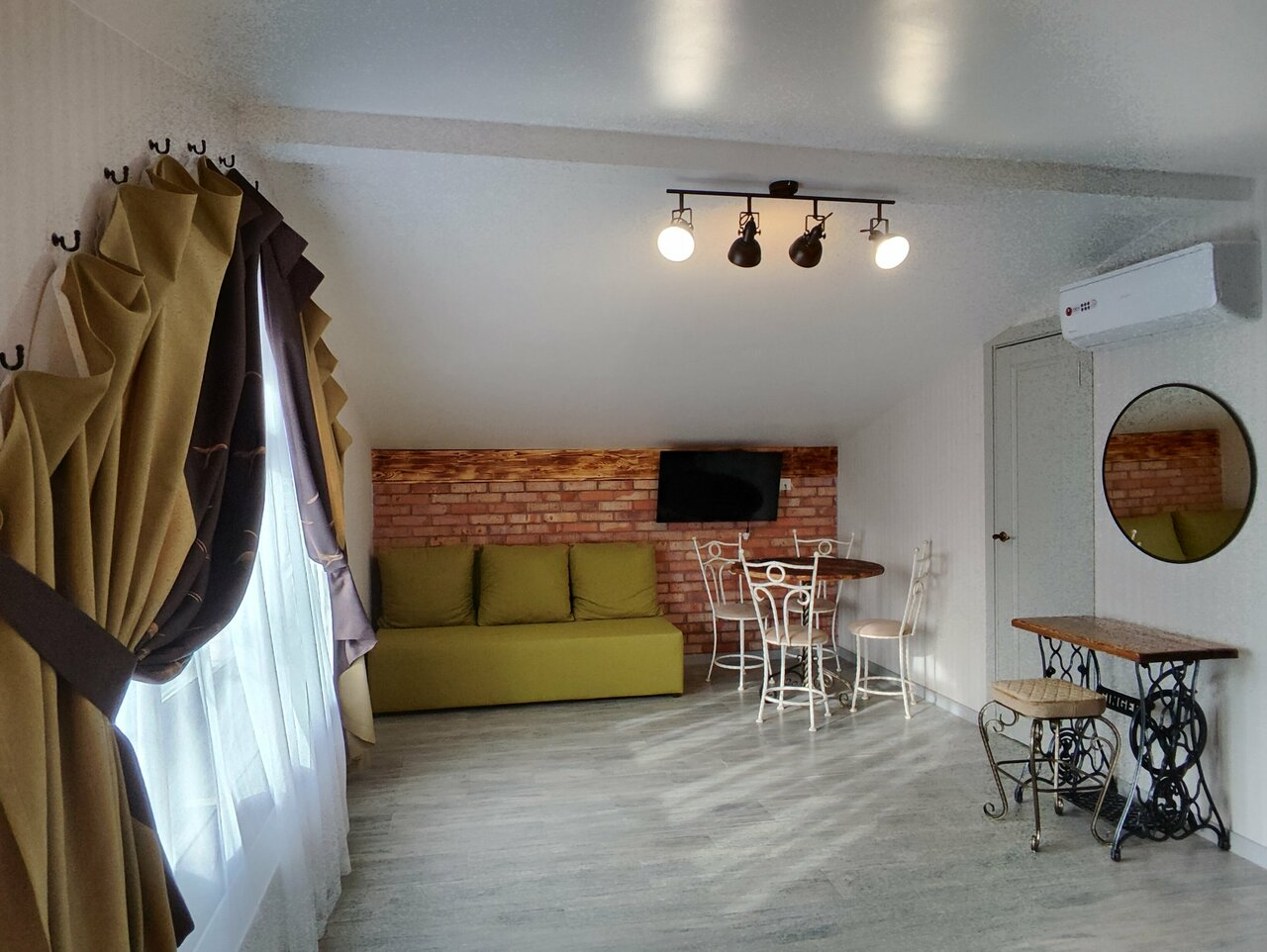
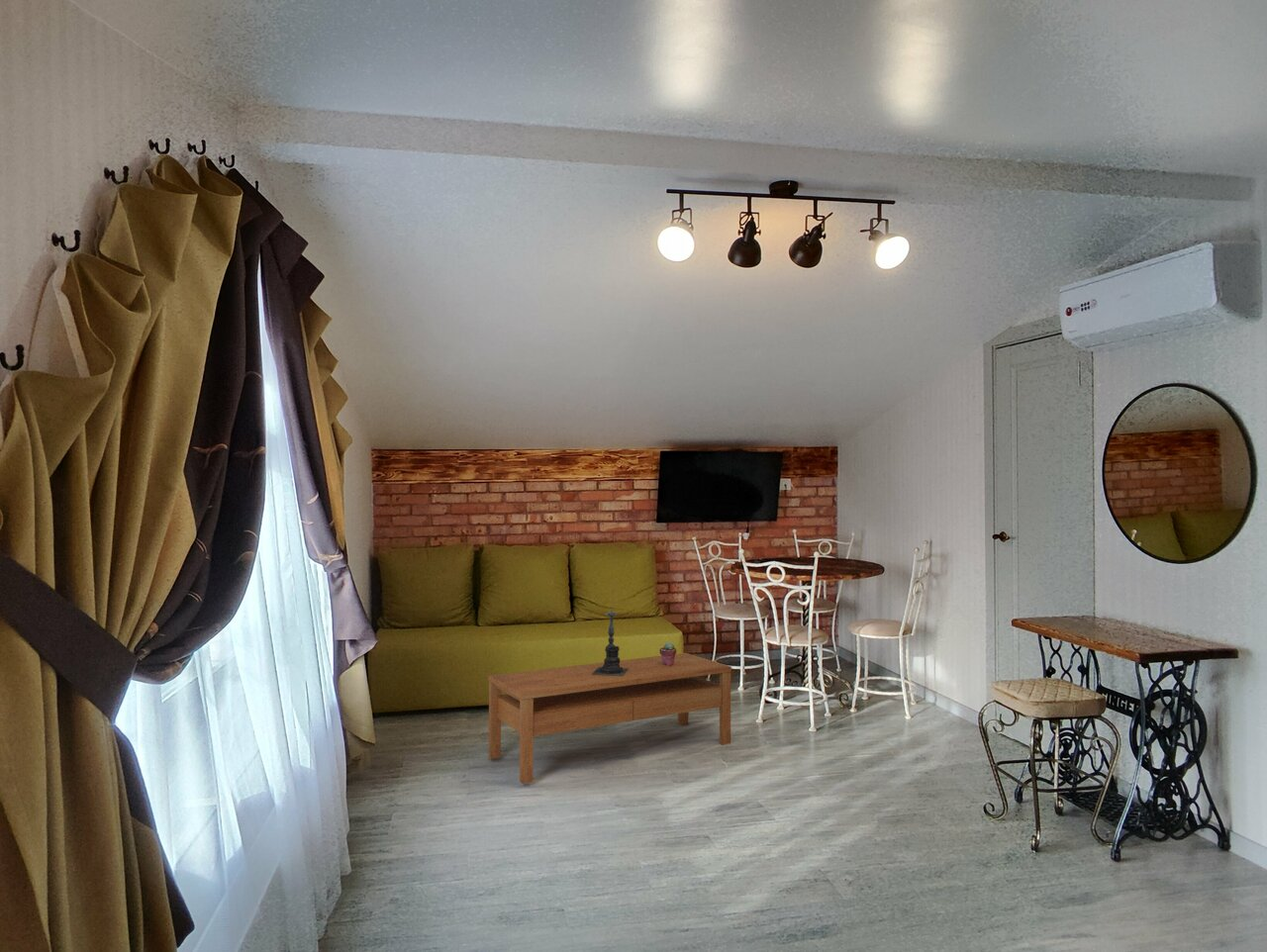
+ potted succulent (667, 652)
+ candle holder (610, 637)
+ coffee table (613, 711)
